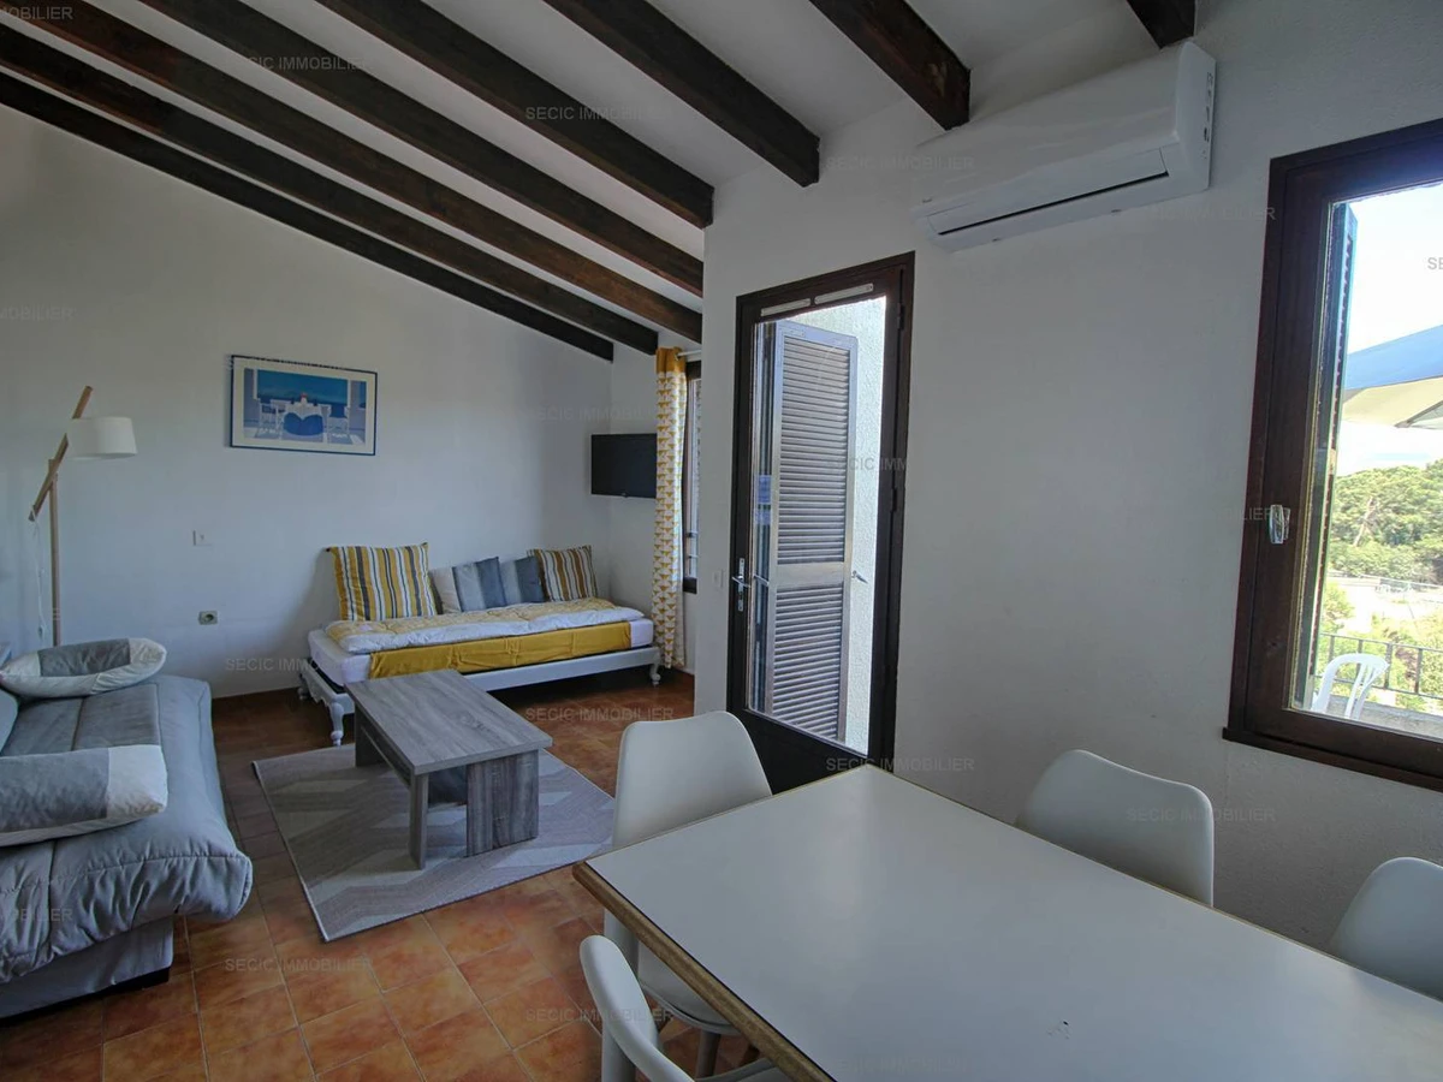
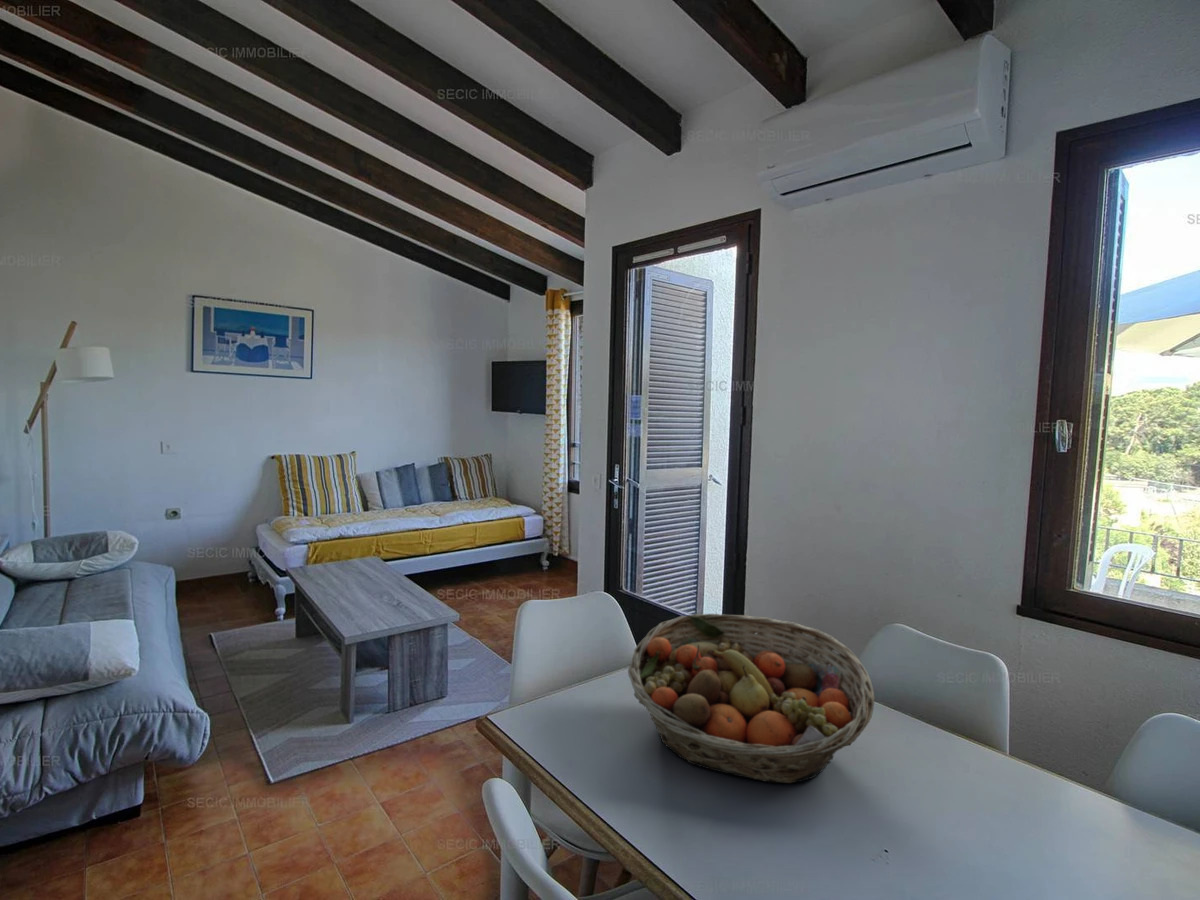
+ fruit basket (744, 690)
